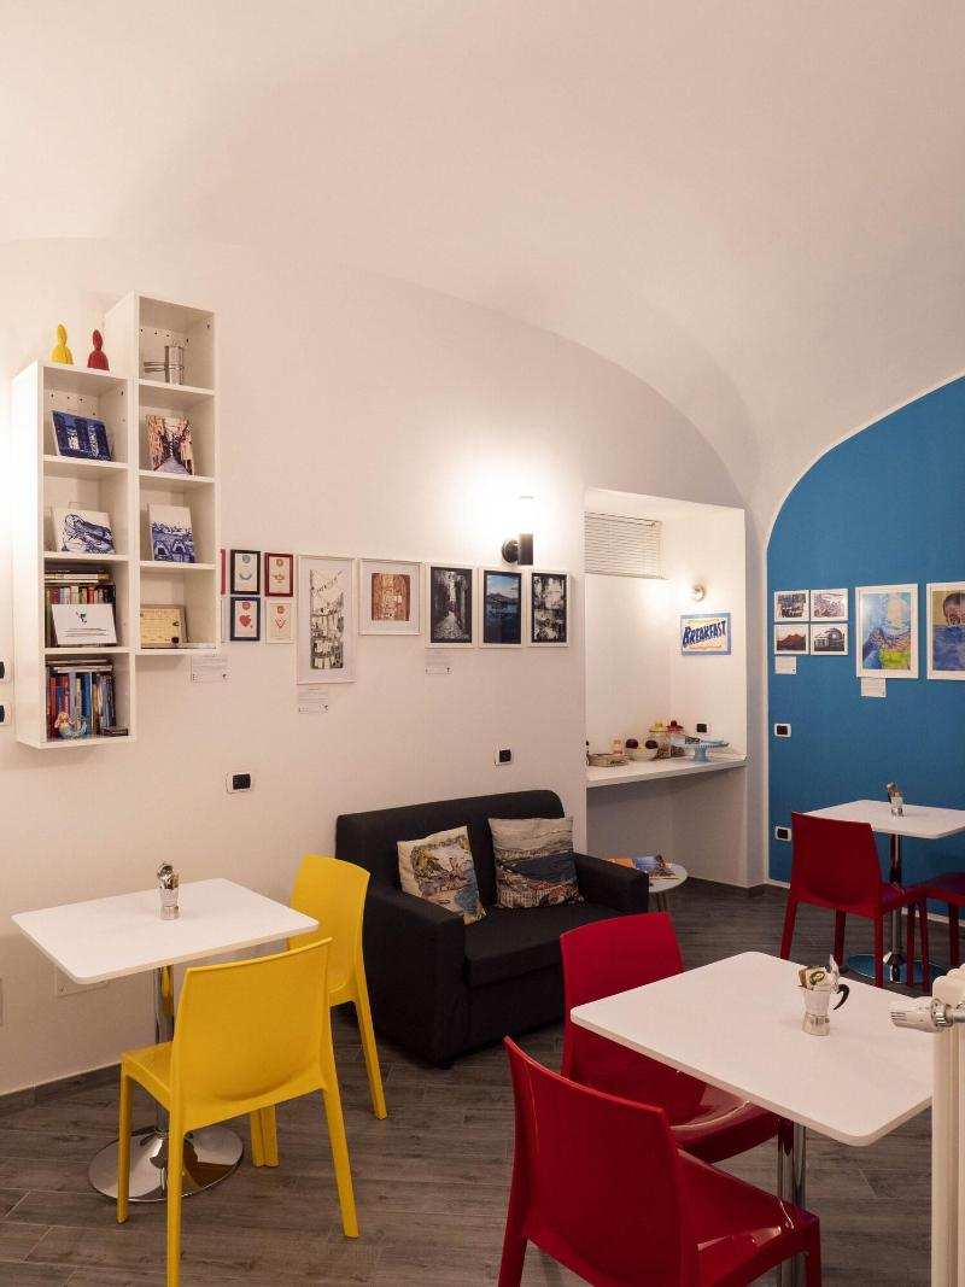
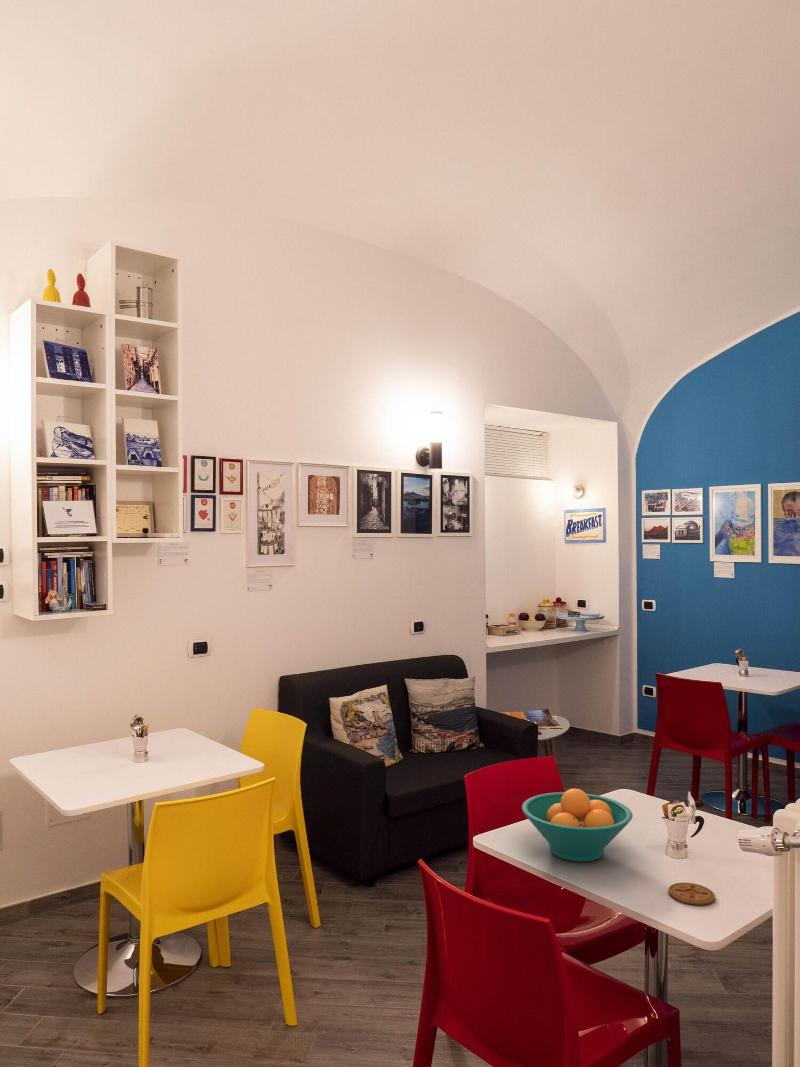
+ fruit bowl (576, 821)
+ coaster (691, 893)
